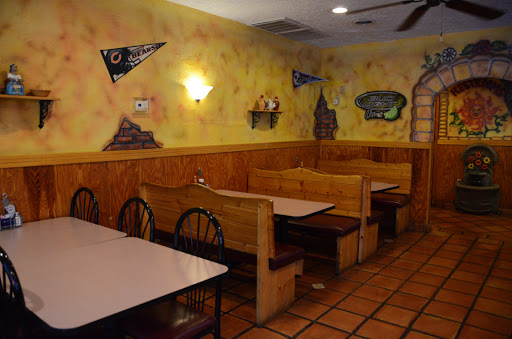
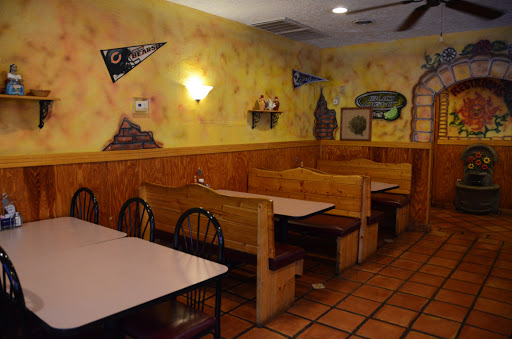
+ wall art (355, 124)
